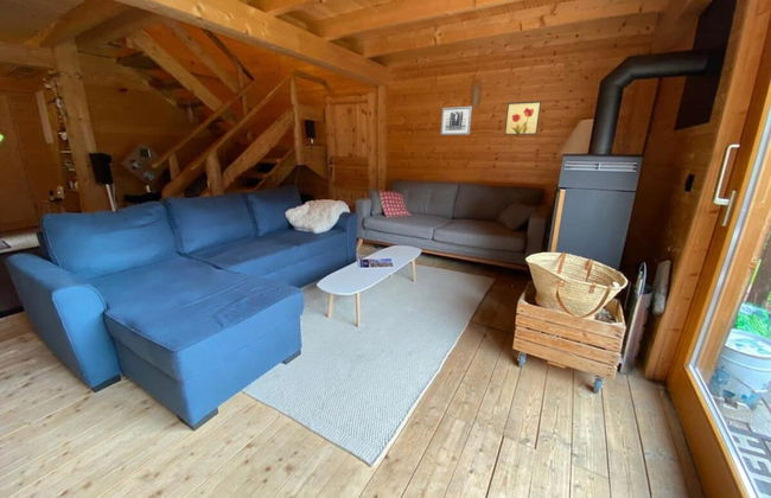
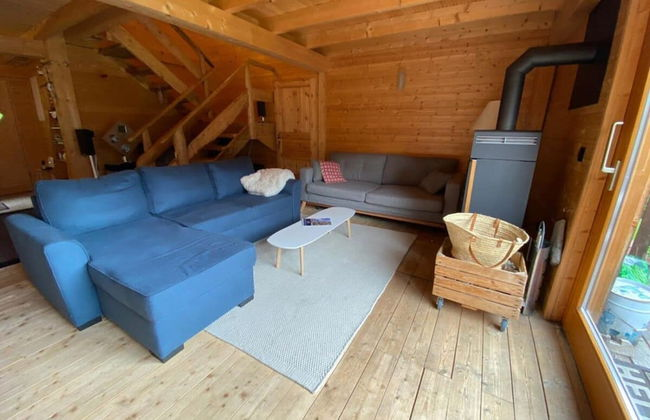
- wall art (455, 121)
- wall art (522, 119)
